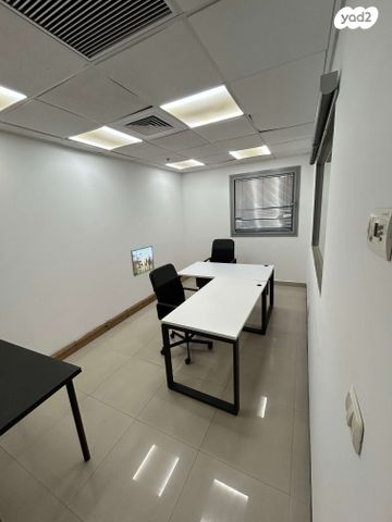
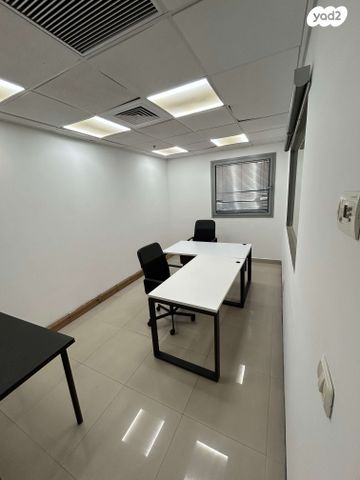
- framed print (143, 260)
